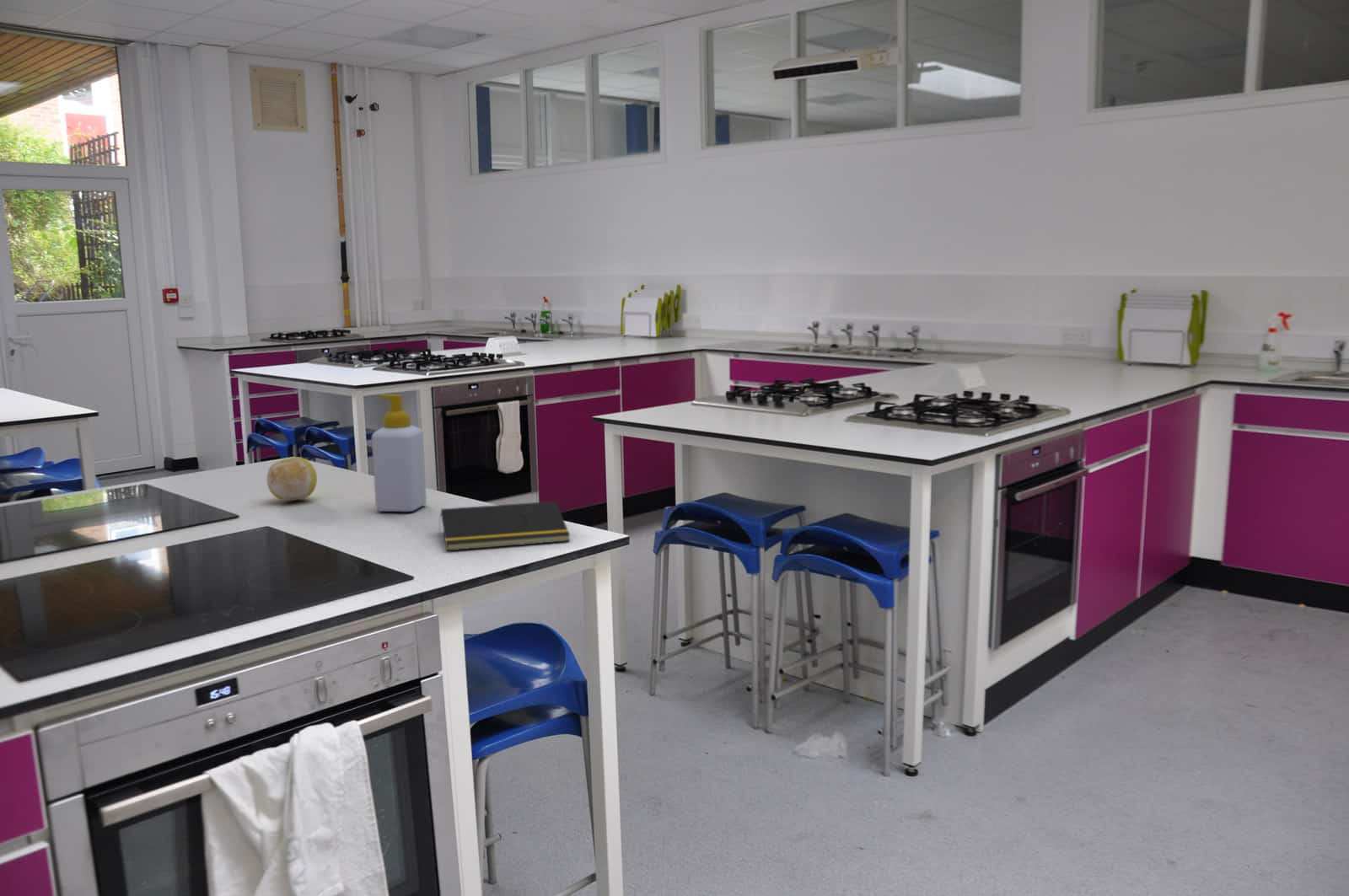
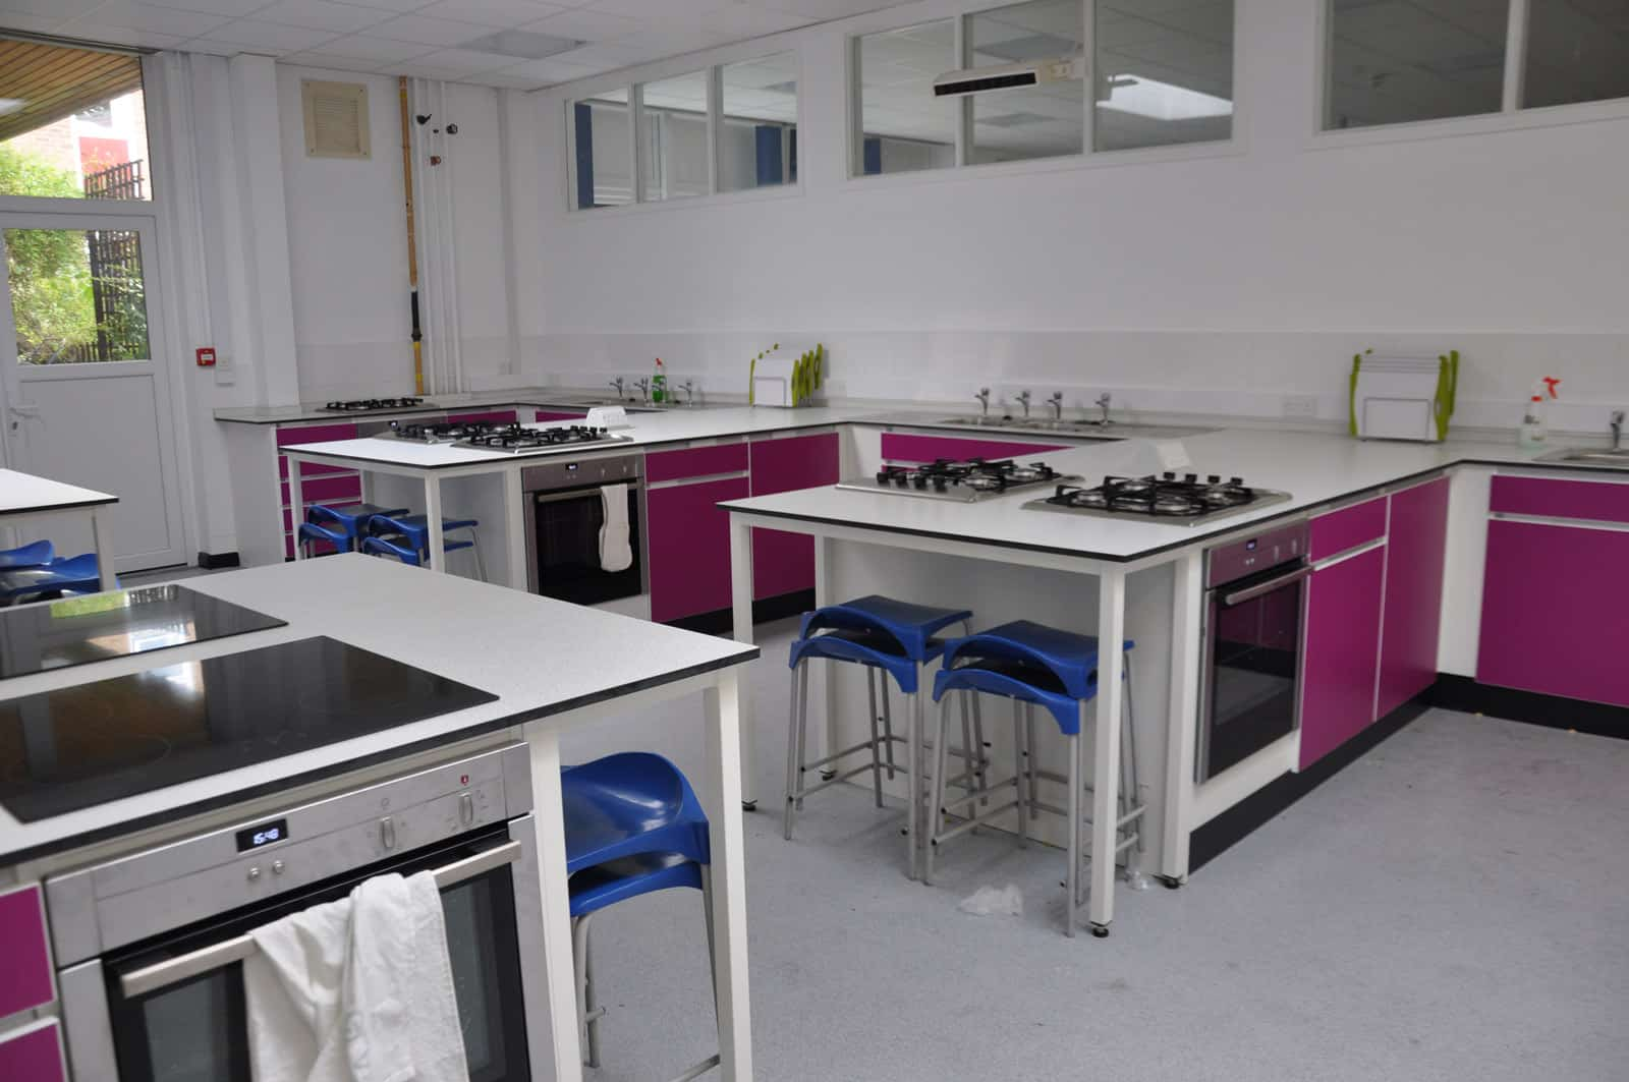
- notepad (503, 524)
- fruit (292, 479)
- soap bottle (398, 452)
